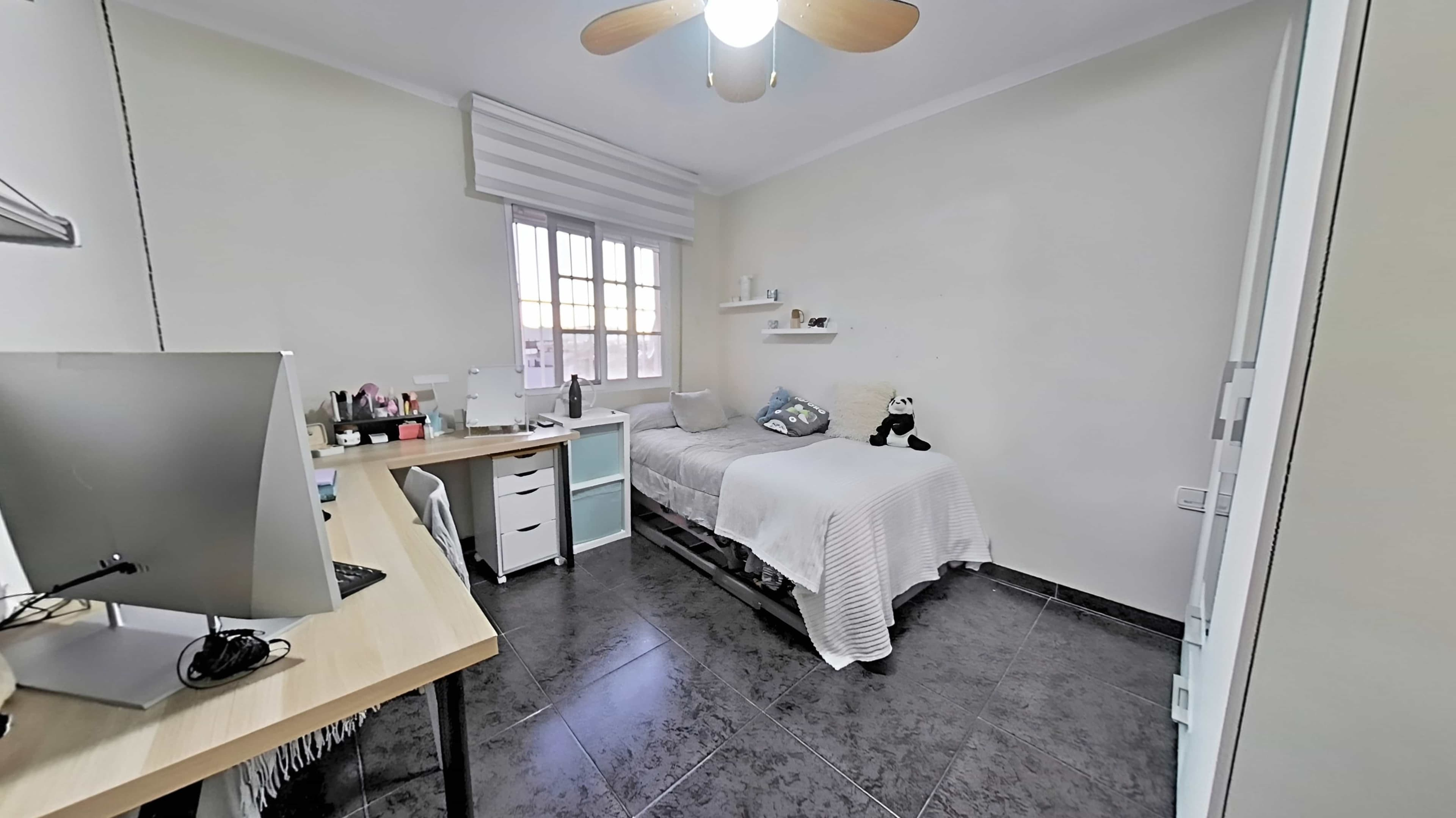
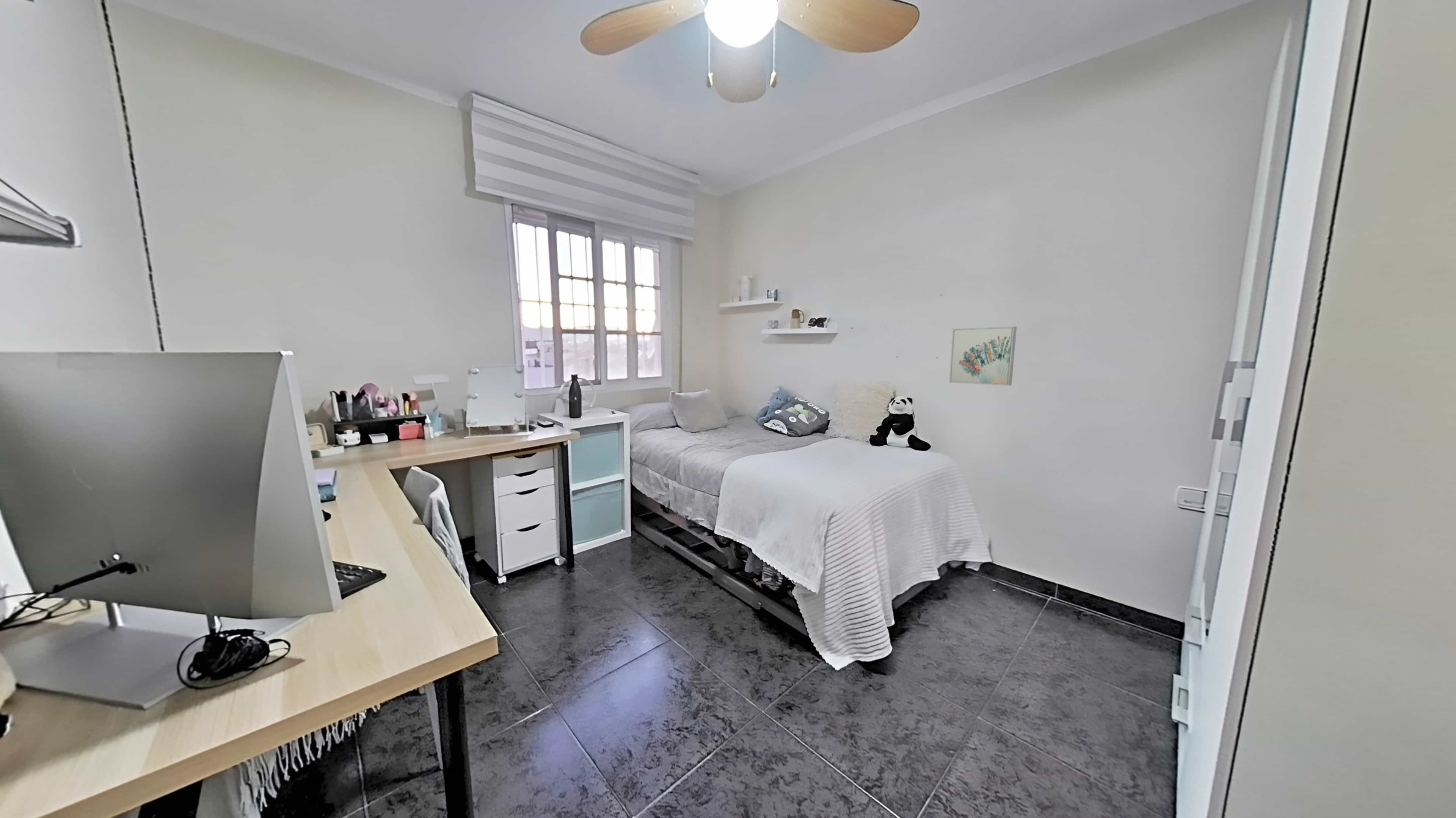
+ wall art (981, 356)
